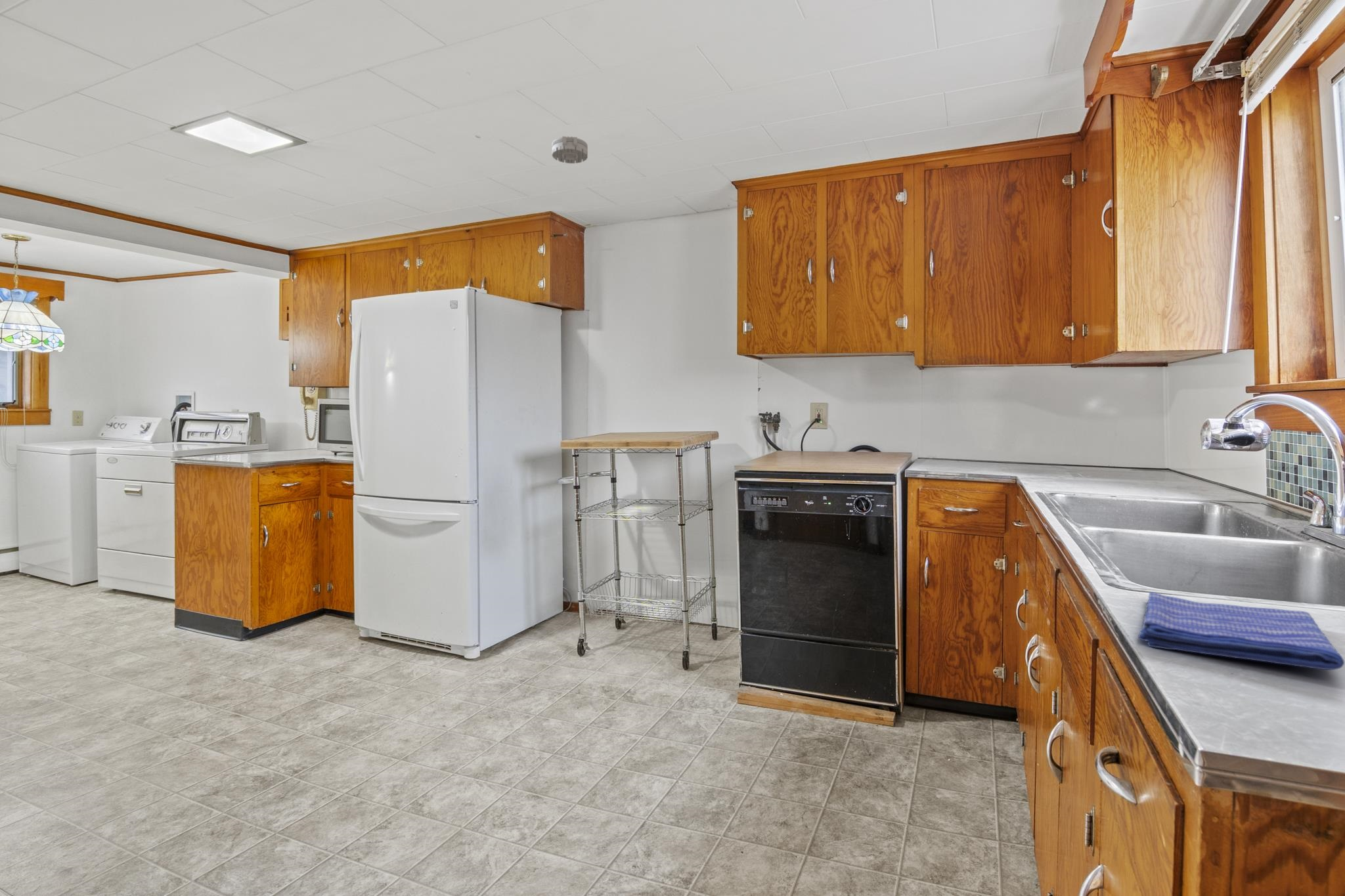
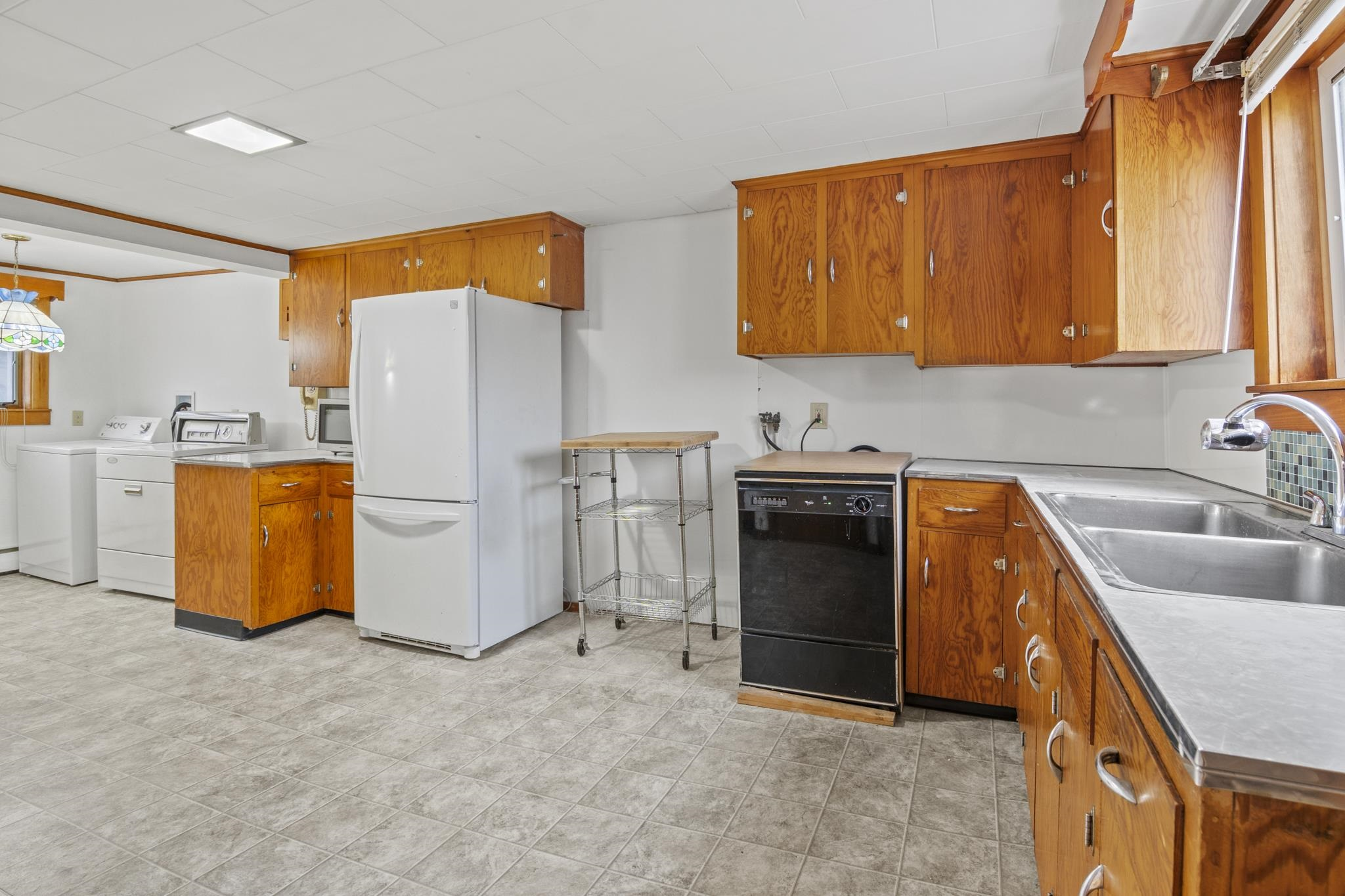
- smoke detector (569, 149)
- dish towel (1229, 623)
